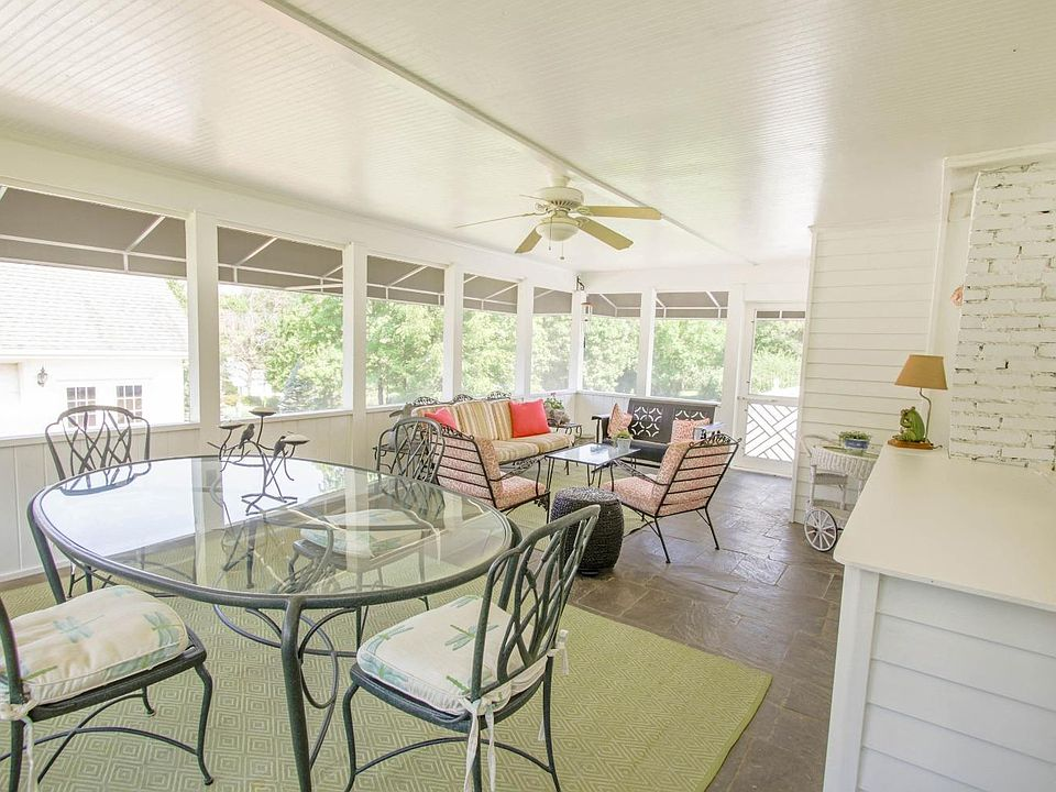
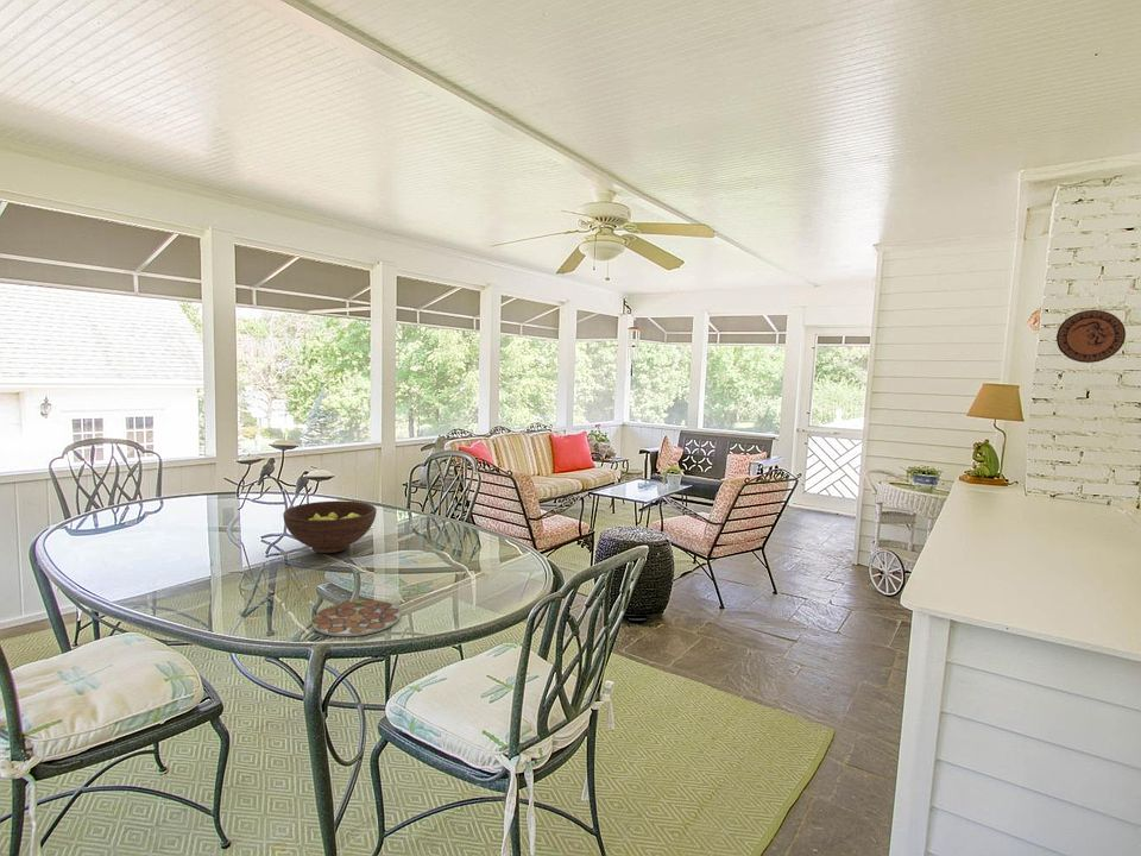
+ plate (357, 617)
+ fruit bowl (330, 529)
+ decorative plate (1090, 336)
